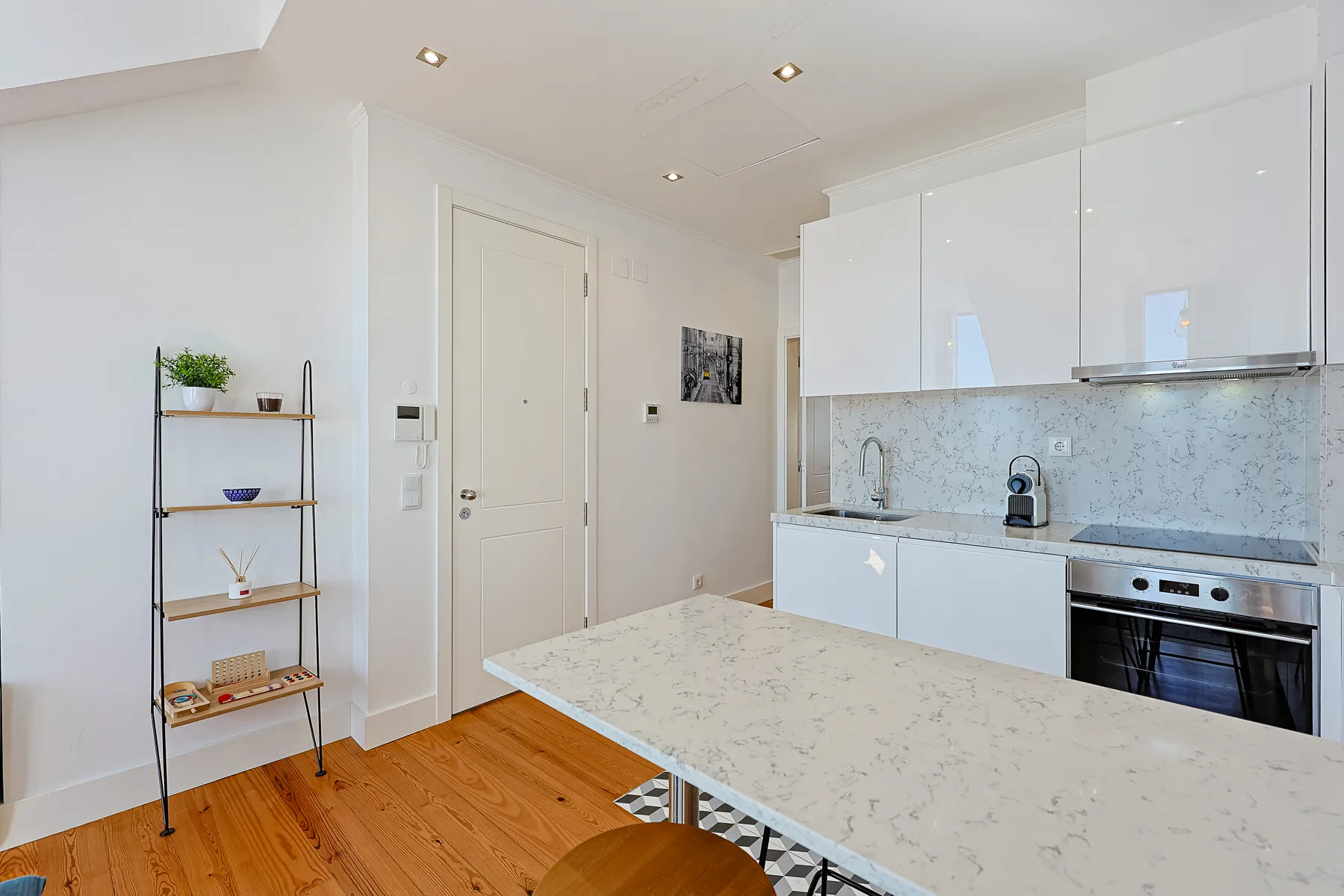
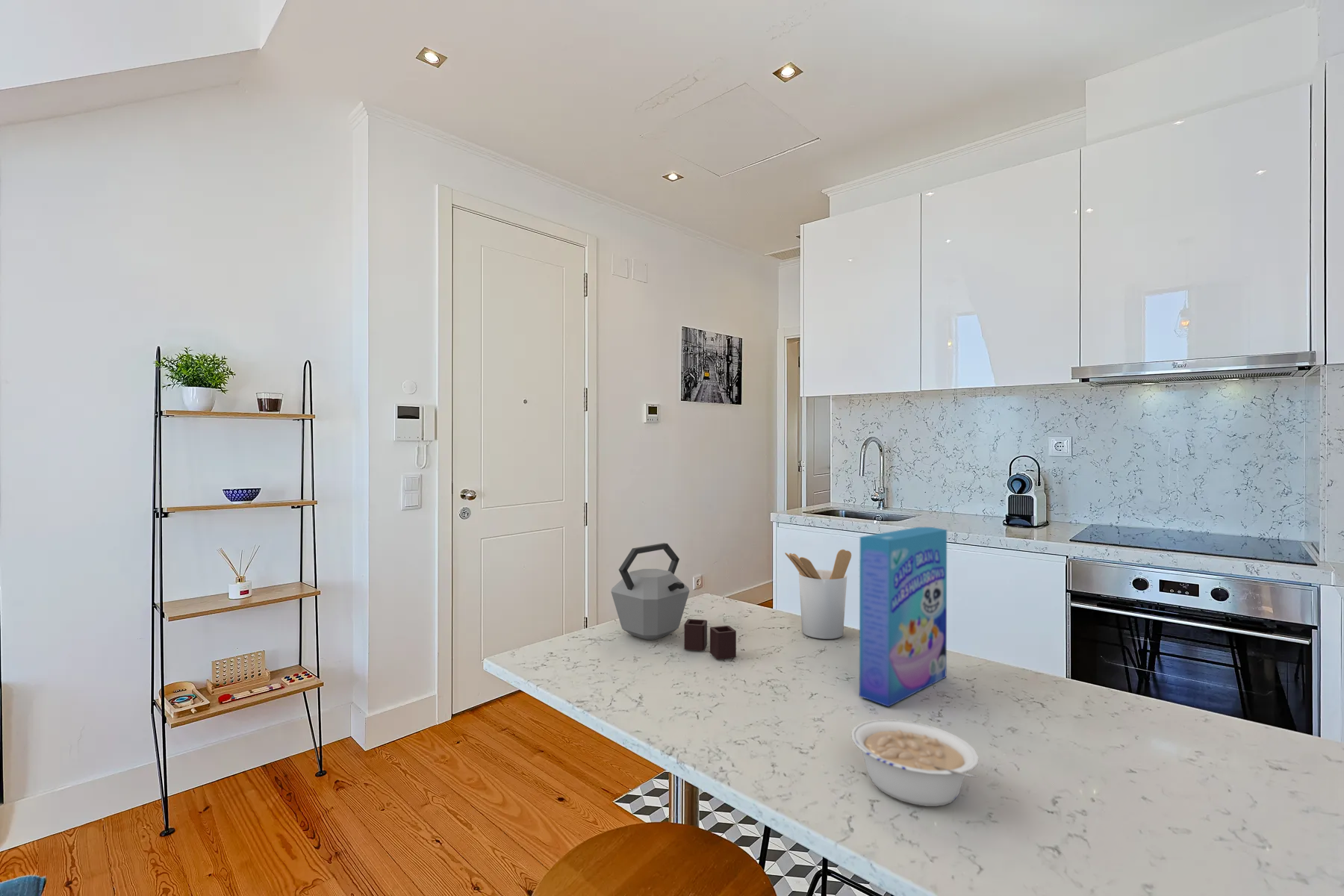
+ kettle (676, 596)
+ legume (917, 762)
+ cereal box (904, 609)
+ utensil holder (815, 591)
